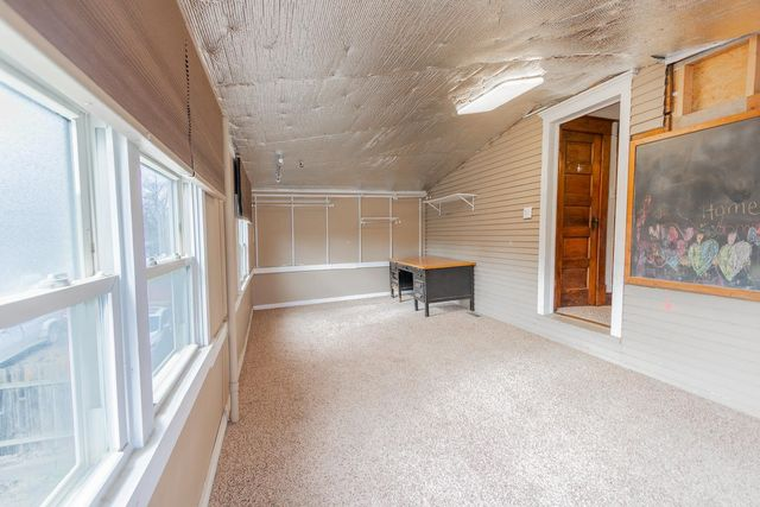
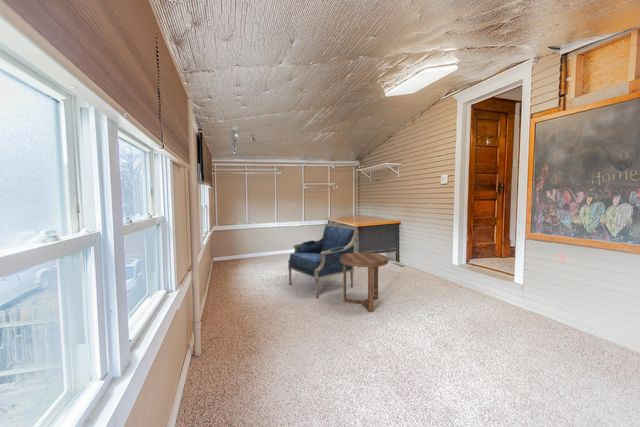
+ side table (368, 280)
+ armchair (321, 256)
